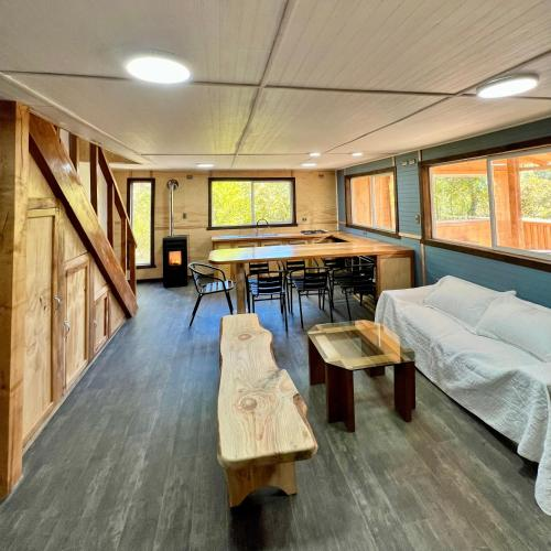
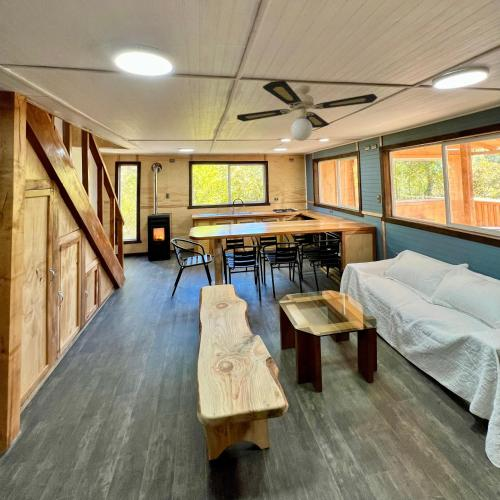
+ ceiling fan (301, 114)
